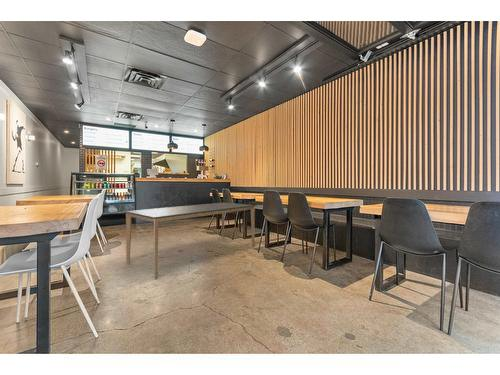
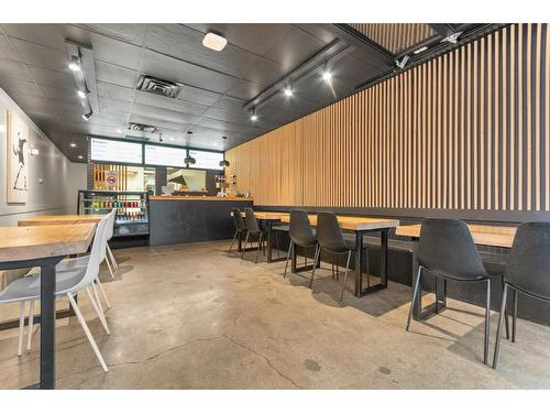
- dining table (198, 216)
